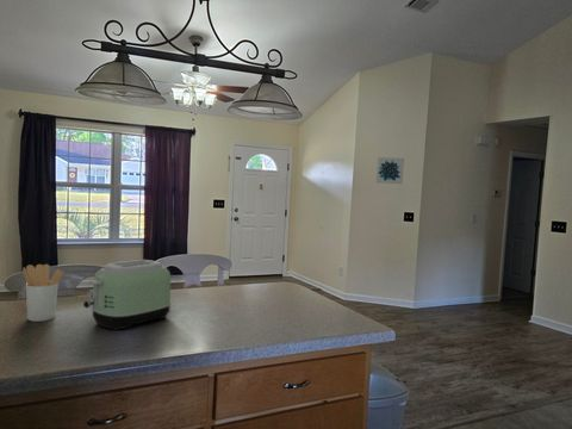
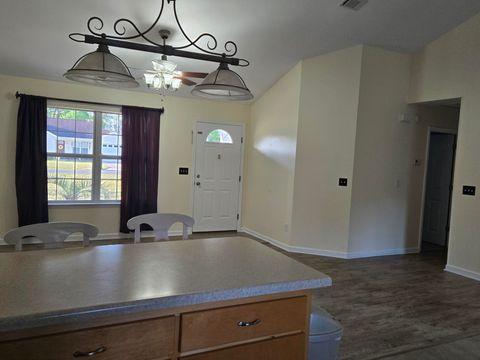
- utensil holder (39, 290)
- toaster (130, 292)
- wall art (390, 170)
